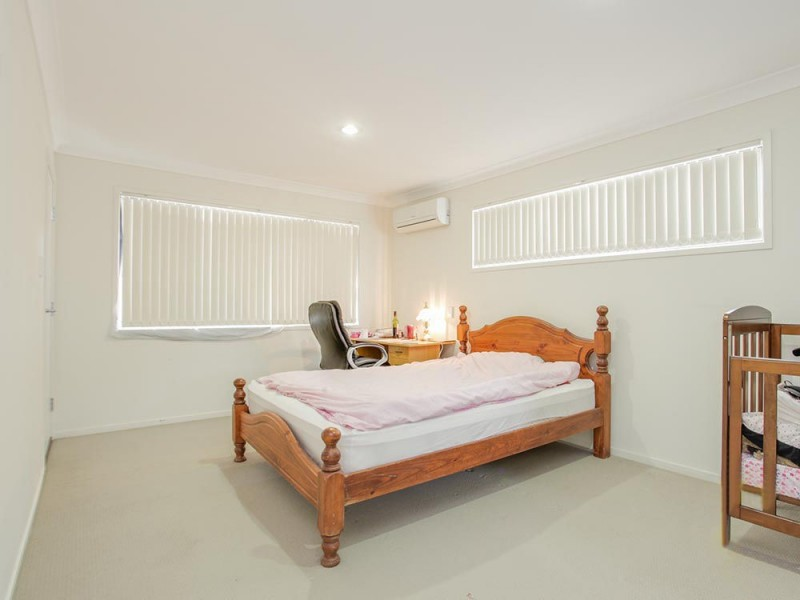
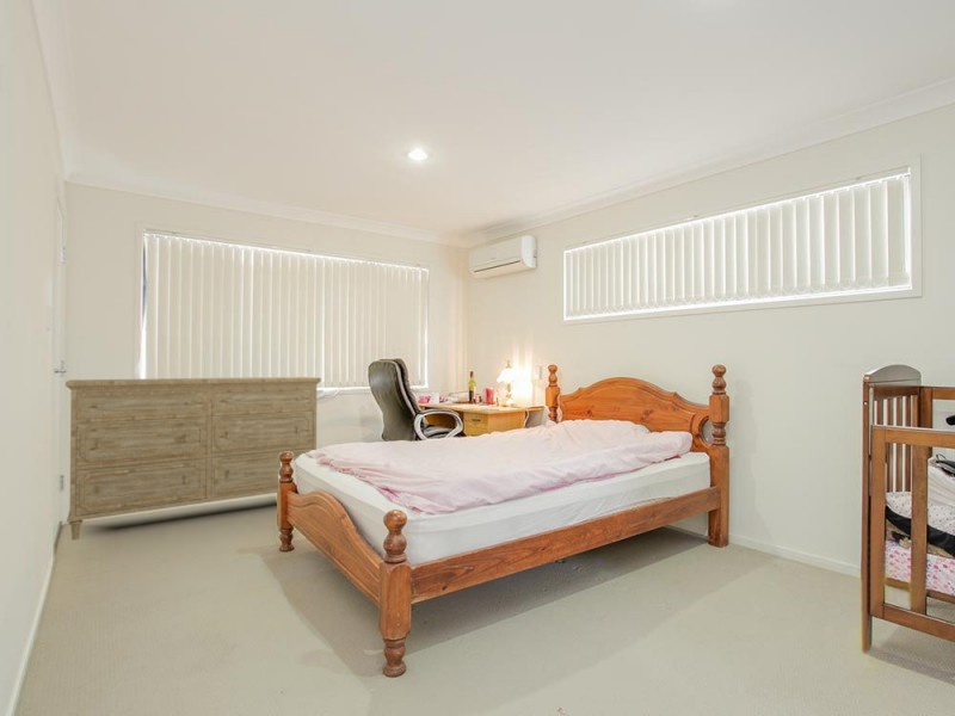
+ dresser (204, 445)
